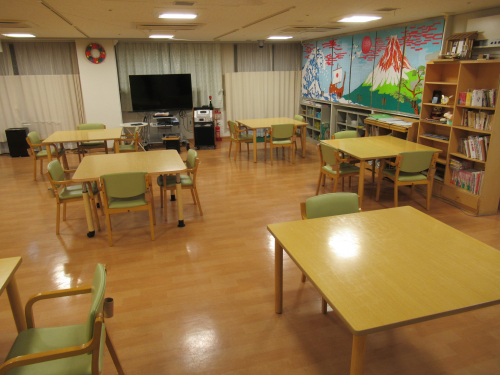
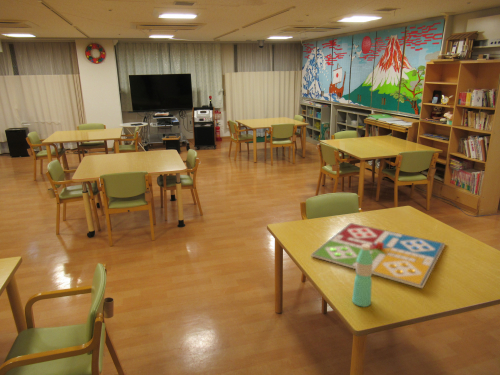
+ gameboard (379, 246)
+ water bottle (363, 274)
